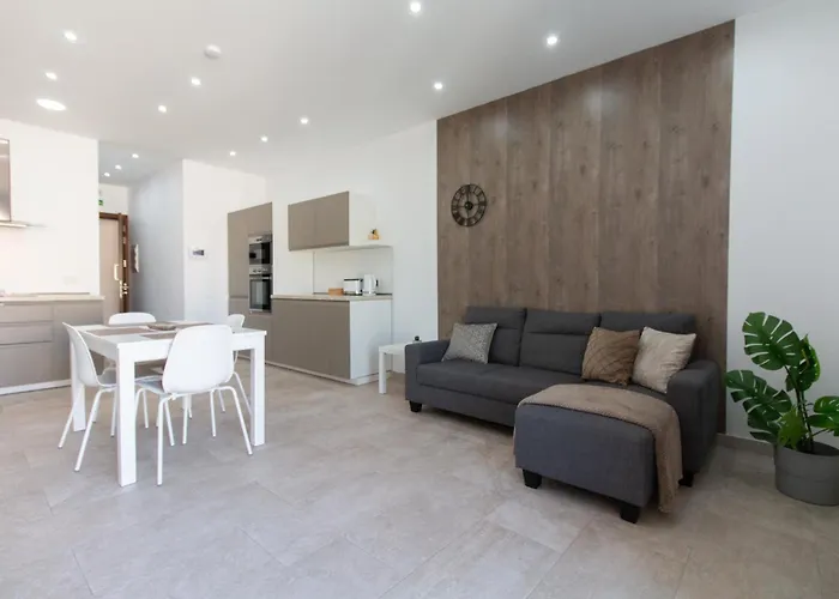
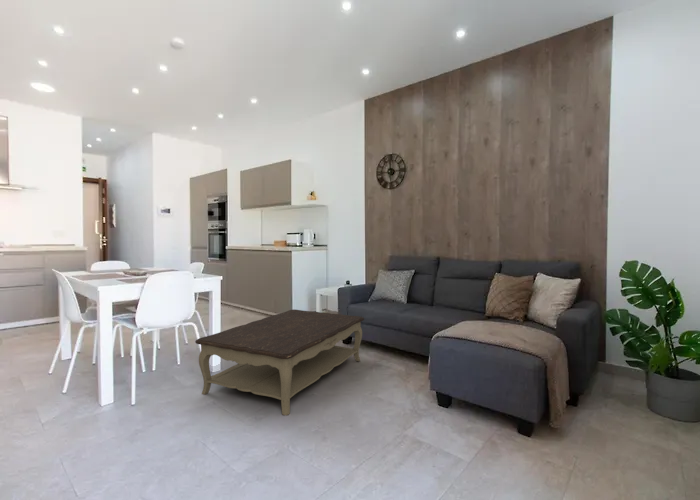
+ coffee table (290, 350)
